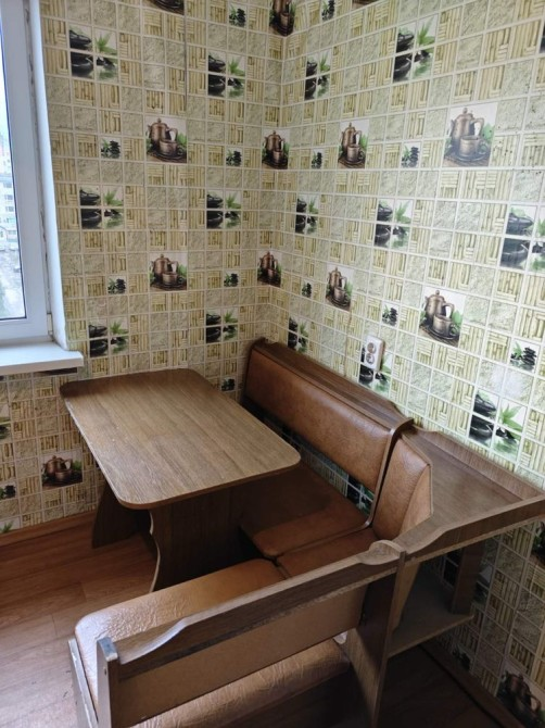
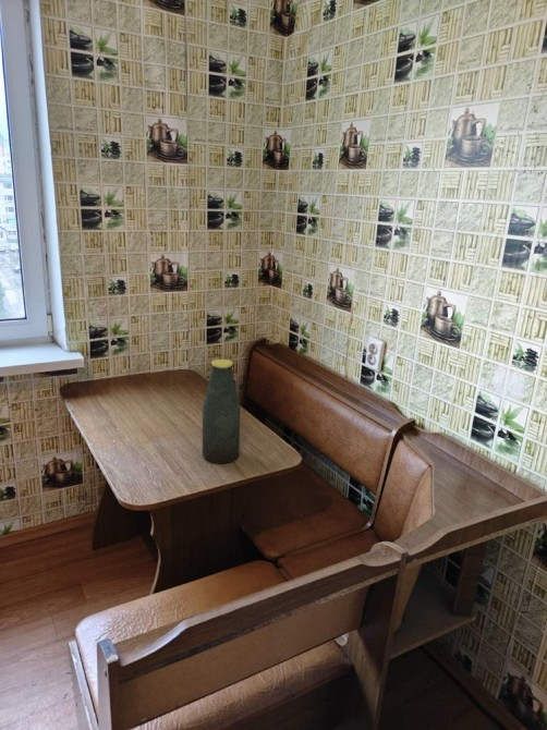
+ bottle (221, 410)
